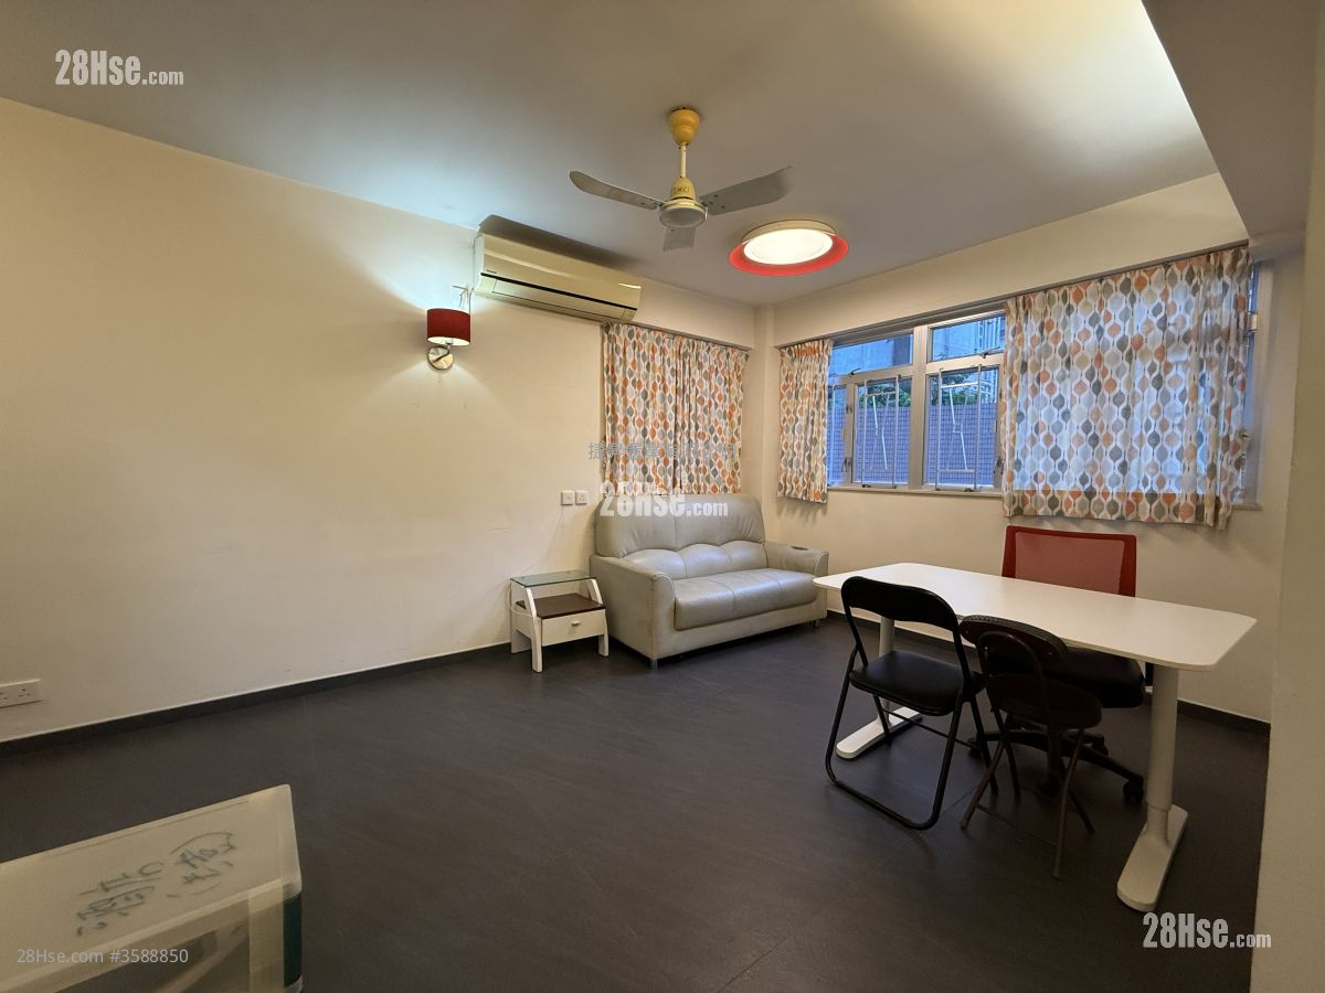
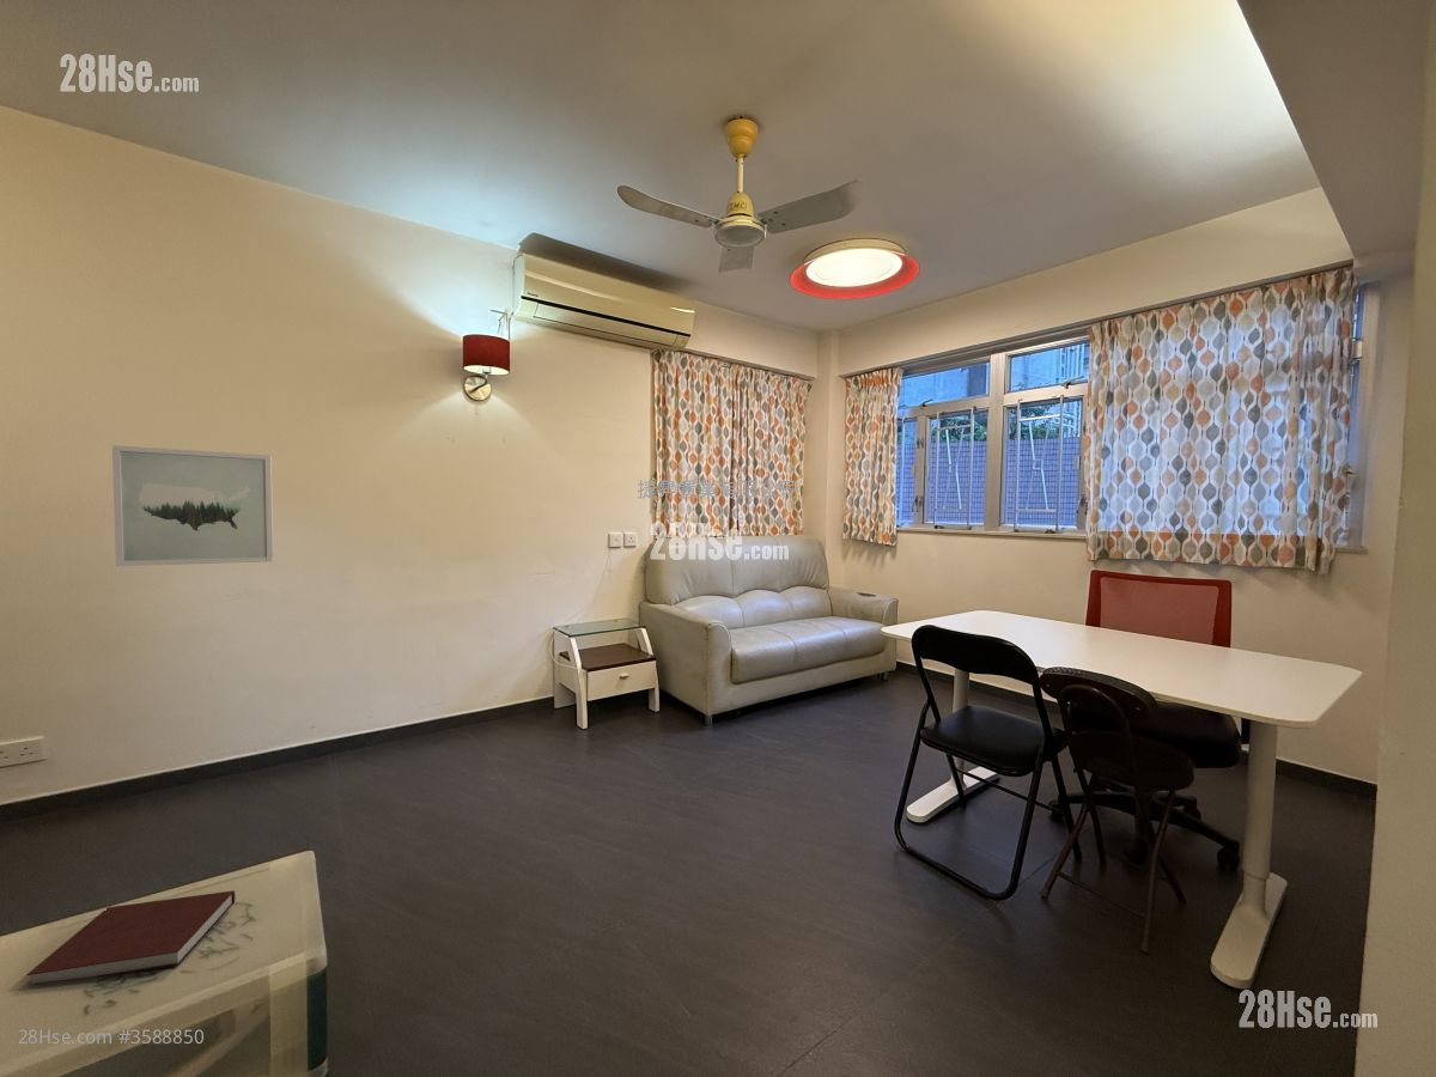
+ notebook (141, 935)
+ wall art (199, 507)
